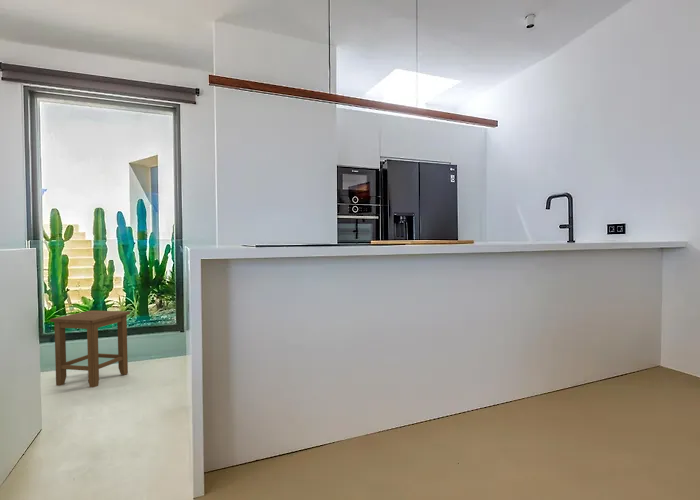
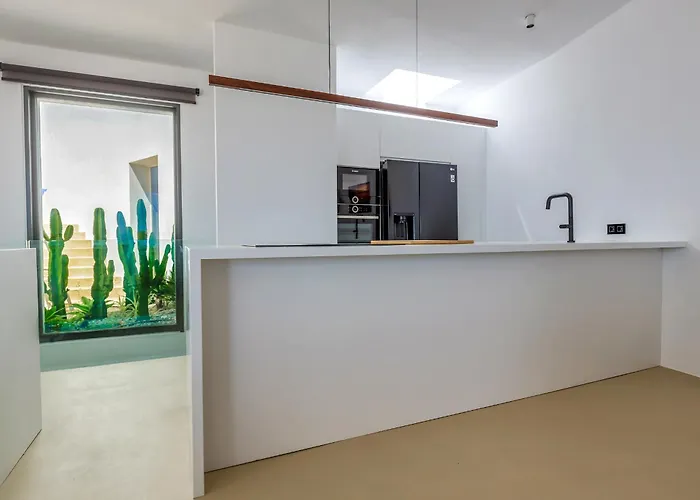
- stool (92, 347)
